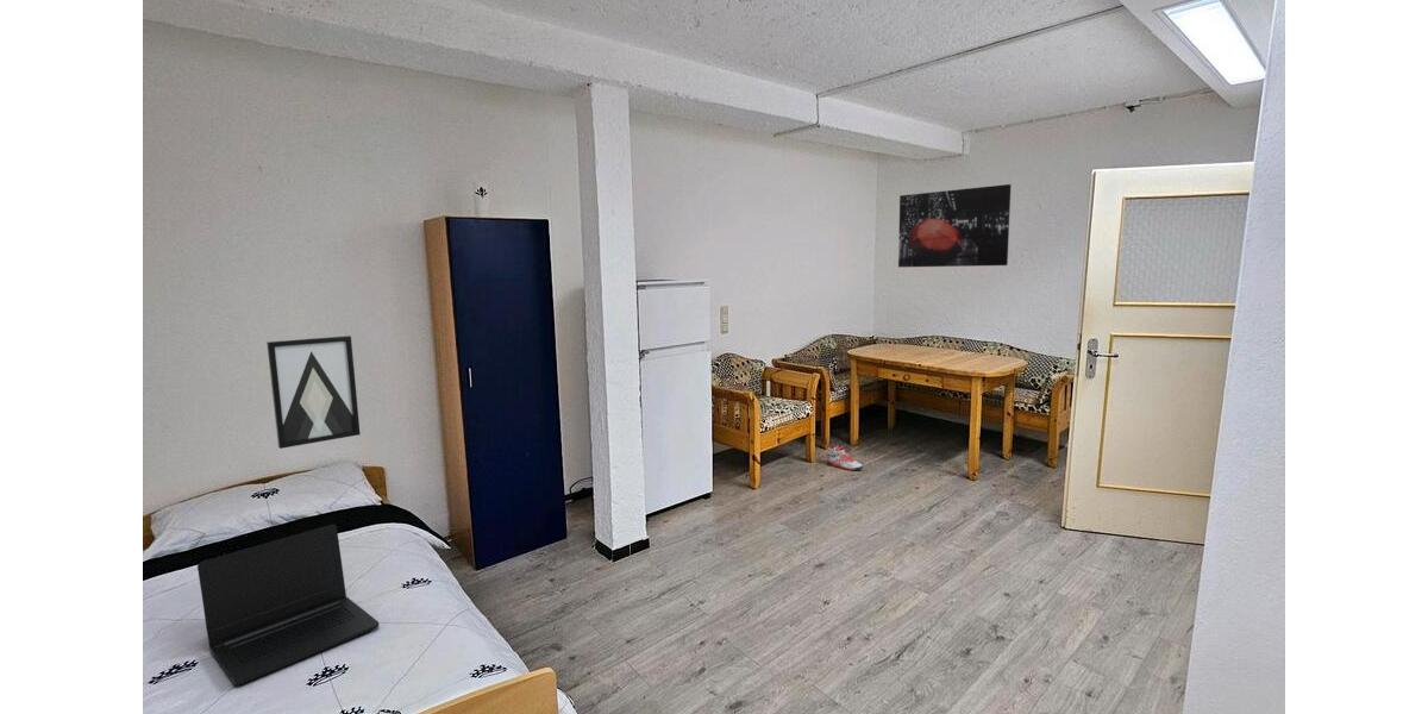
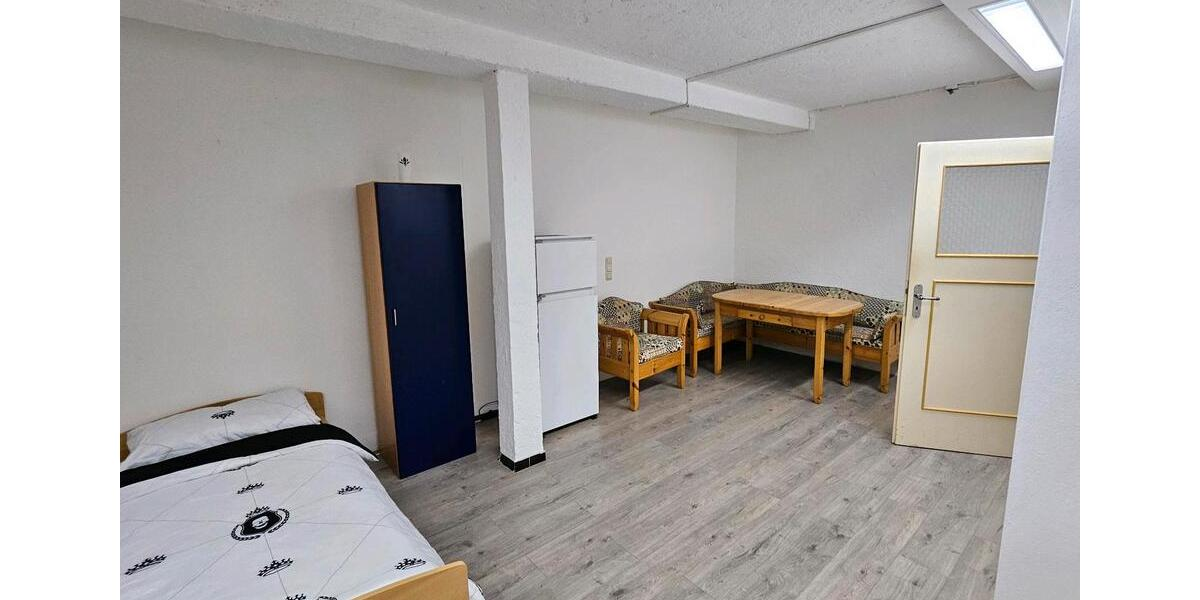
- wall art (951, 228)
- sneaker (844, 457)
- wall art (315, 390)
- laptop (290, 596)
